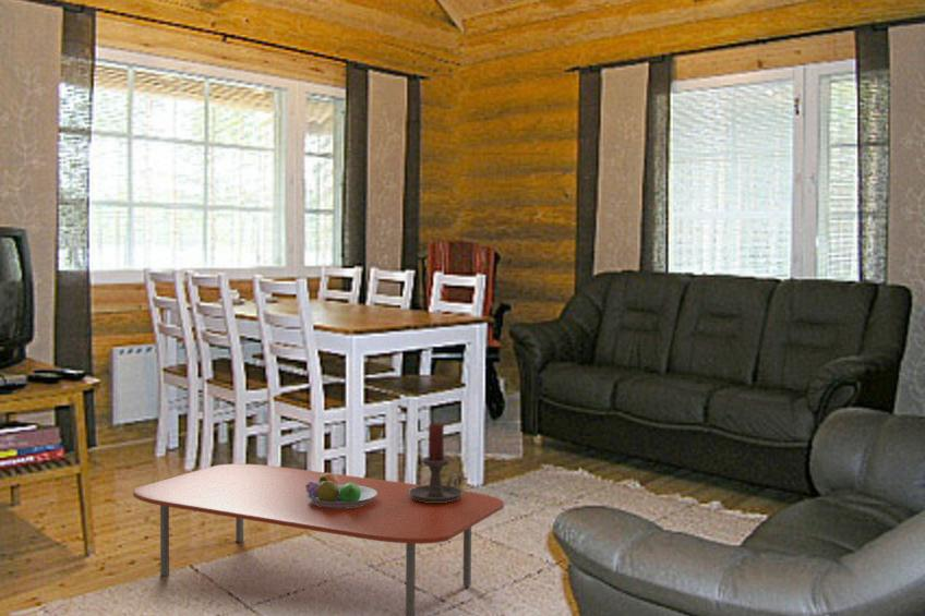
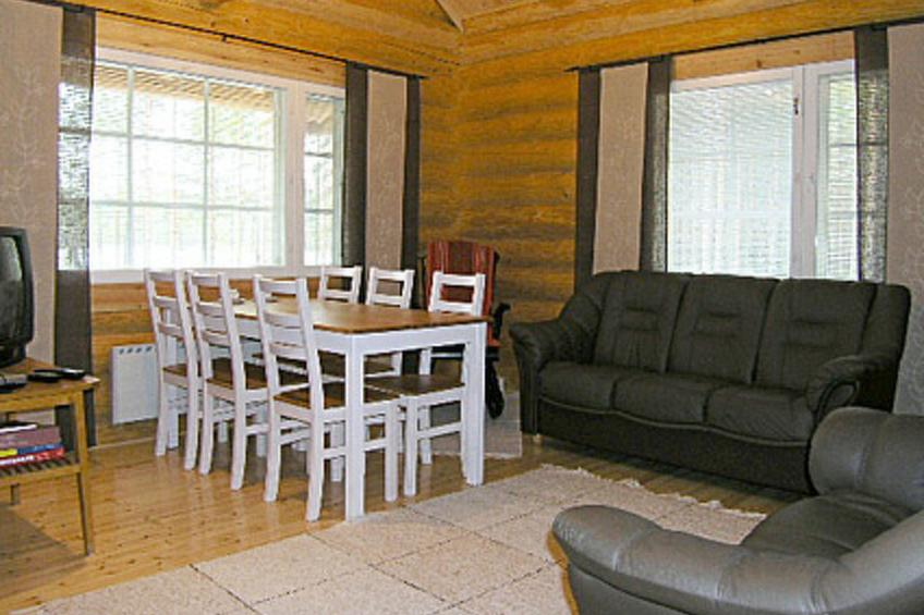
- coffee table (314, 530)
- fruit bowl (340, 486)
- candle holder (440, 458)
